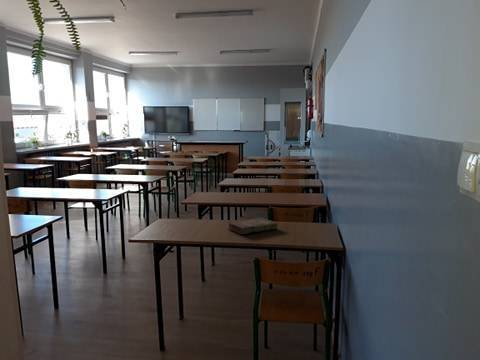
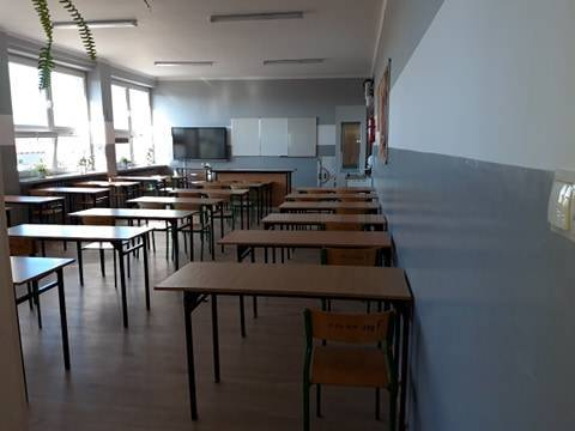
- book (252, 225)
